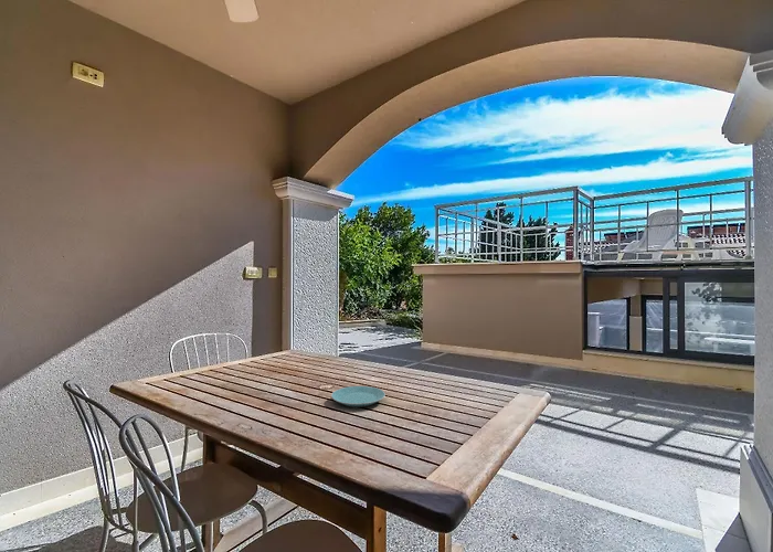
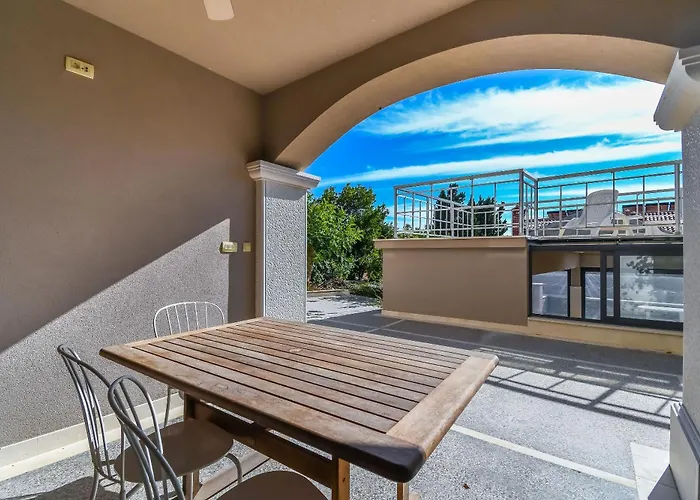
- plate (358, 396)
